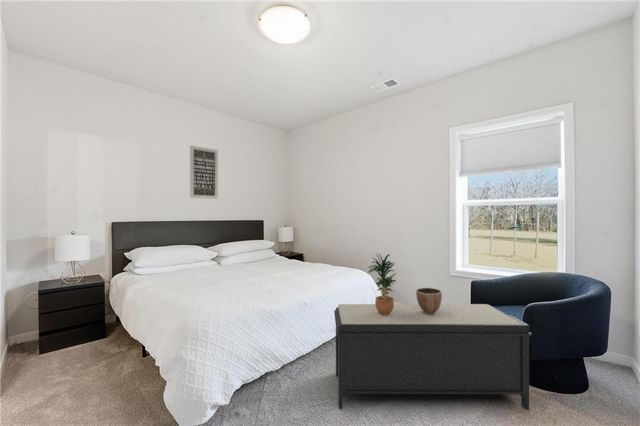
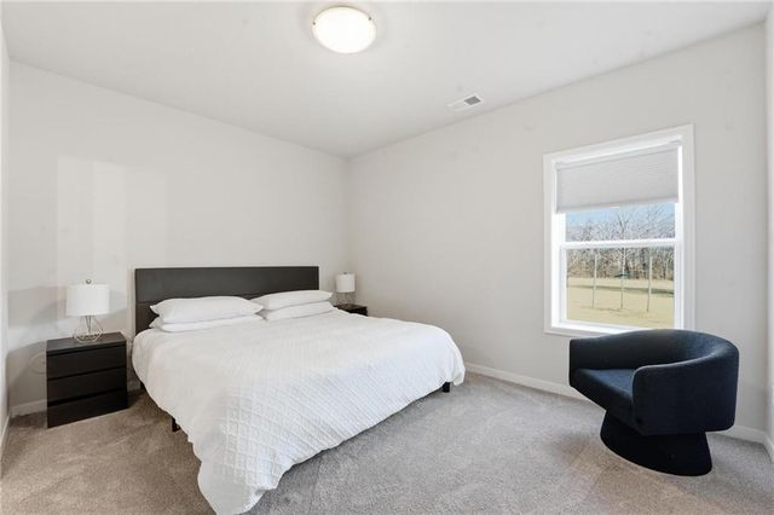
- decorative bowl (428, 301)
- bench (422, 351)
- potted plant (382, 282)
- wall art (204, 173)
